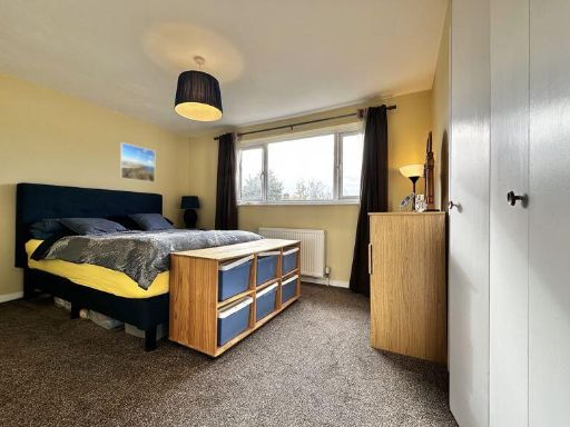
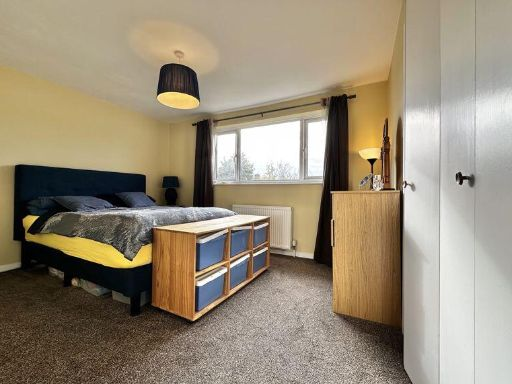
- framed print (138, 163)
